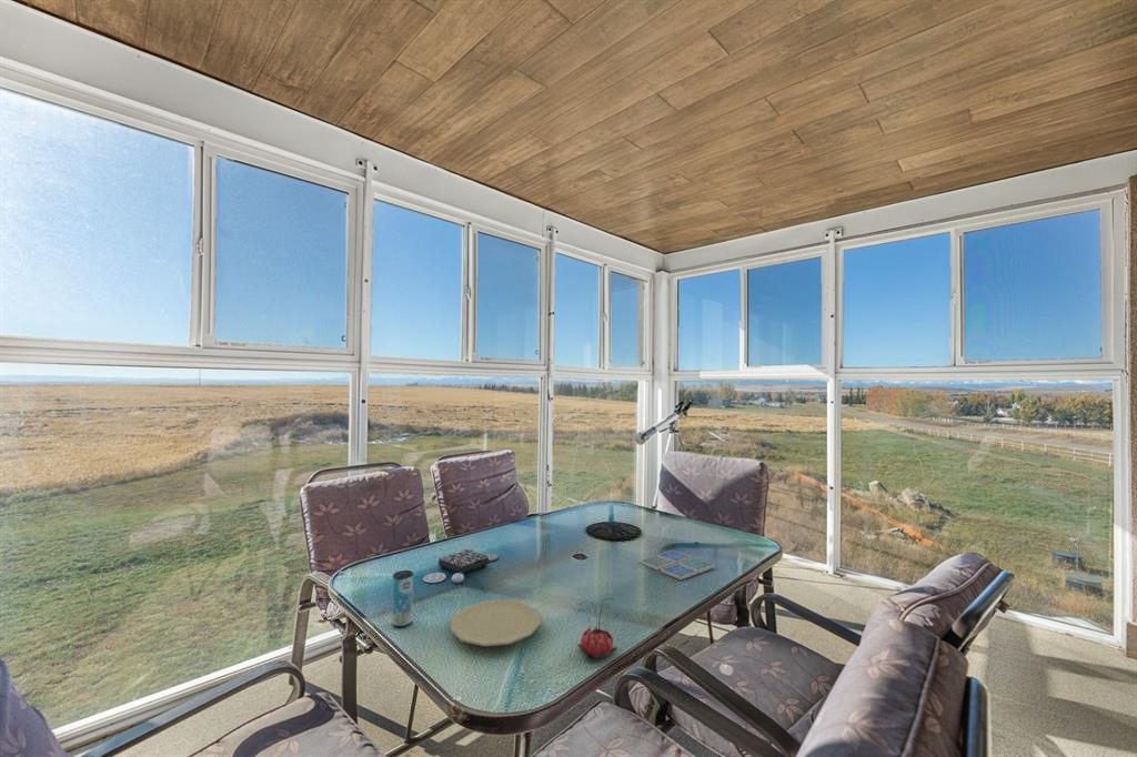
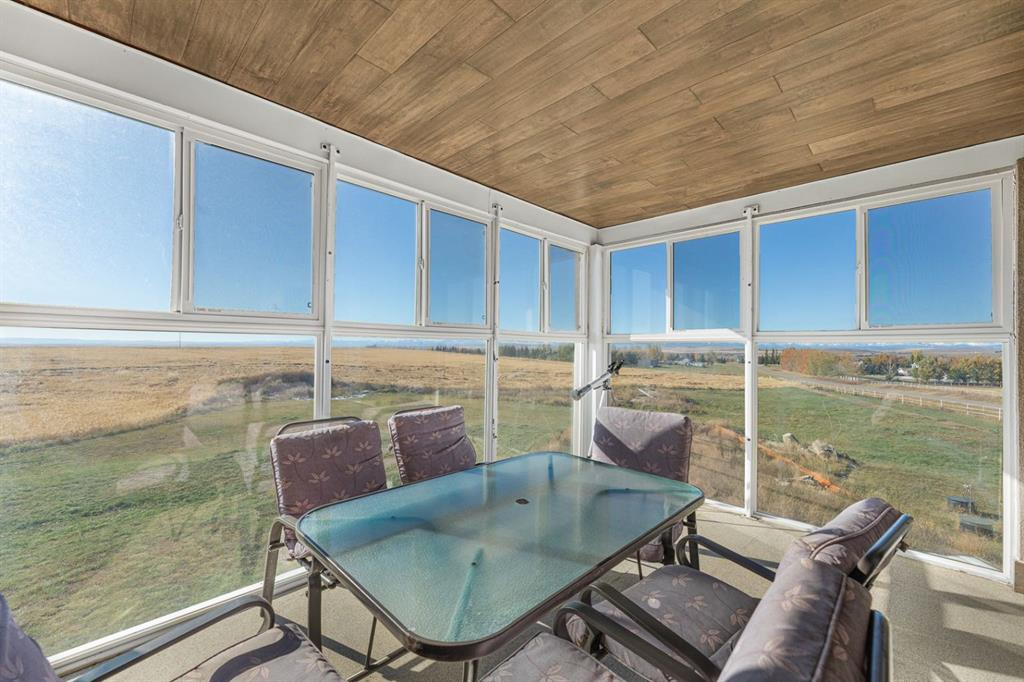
- plate (495, 624)
- plate (613, 527)
- drink coaster (676, 564)
- flower (598, 625)
- beverage can (402, 598)
- board game (463, 562)
